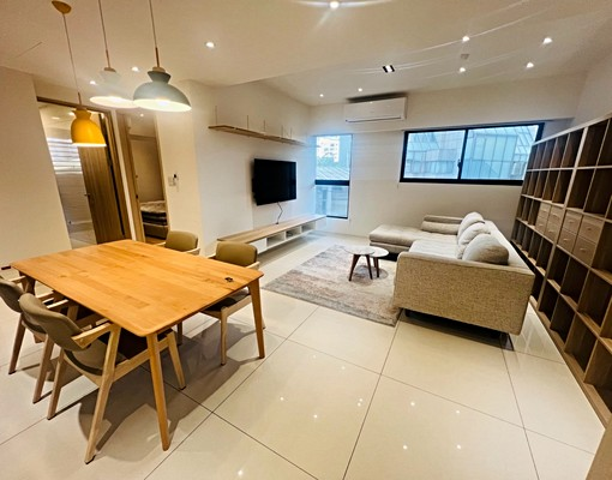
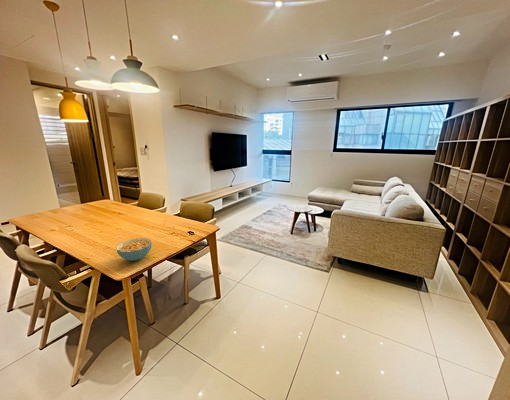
+ cereal bowl (135, 251)
